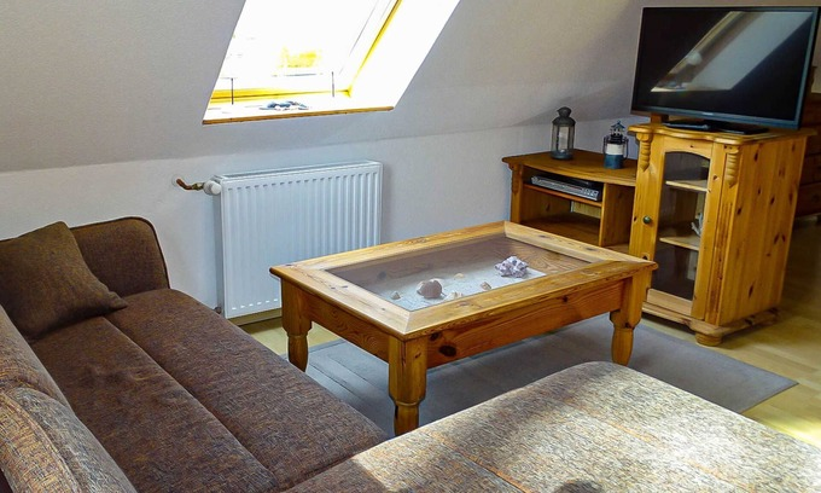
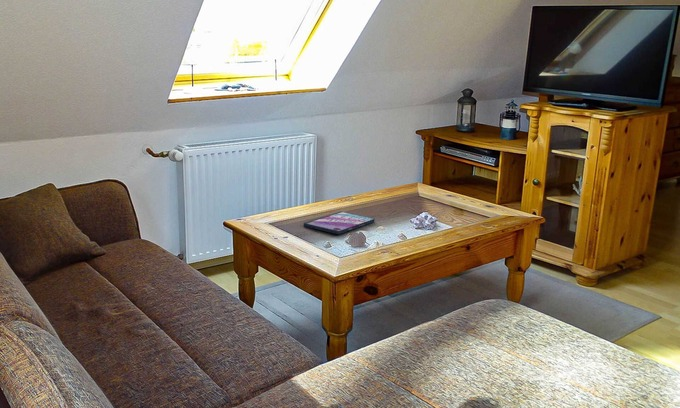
+ video game case (339, 222)
